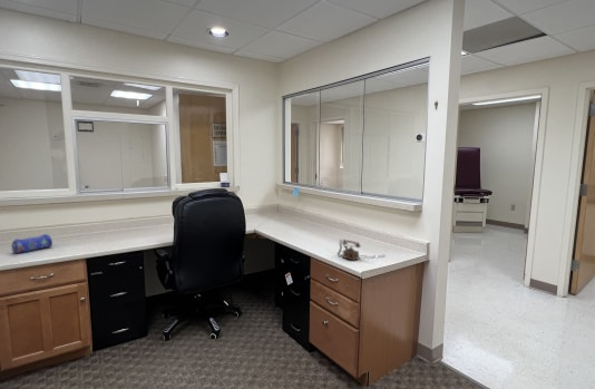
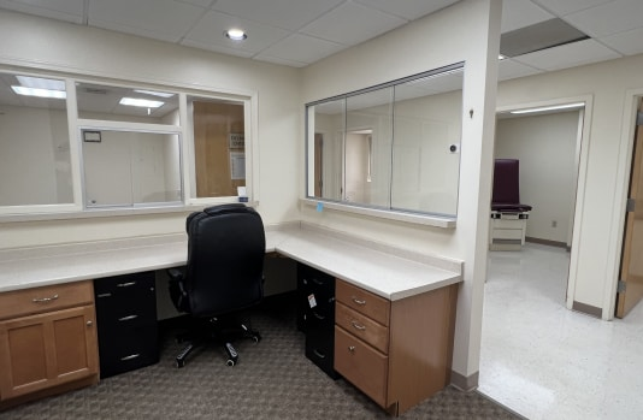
- pencil case (31, 243)
- telephone (359, 246)
